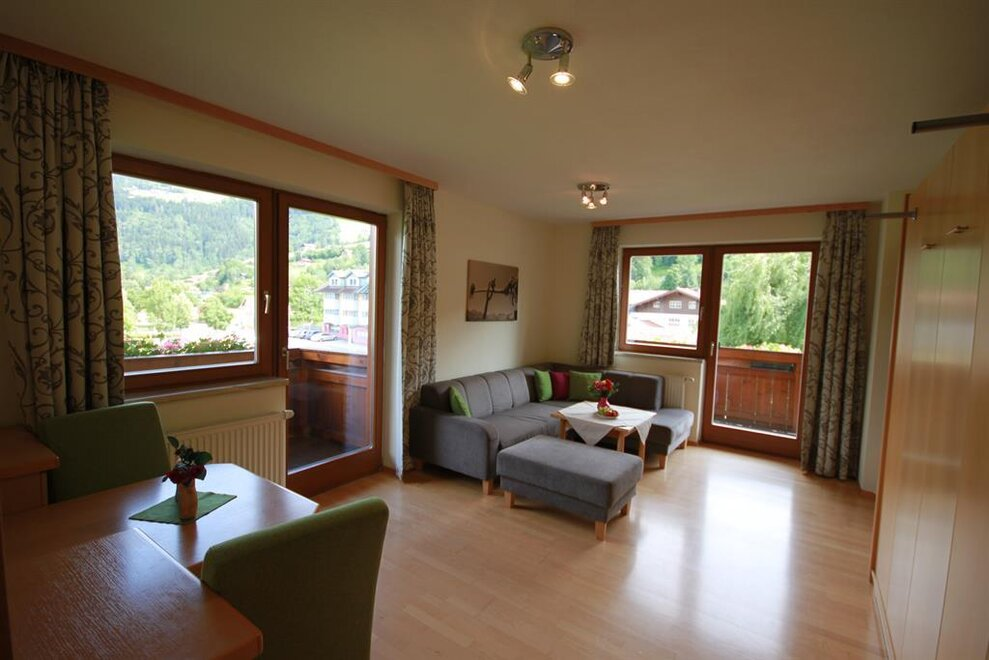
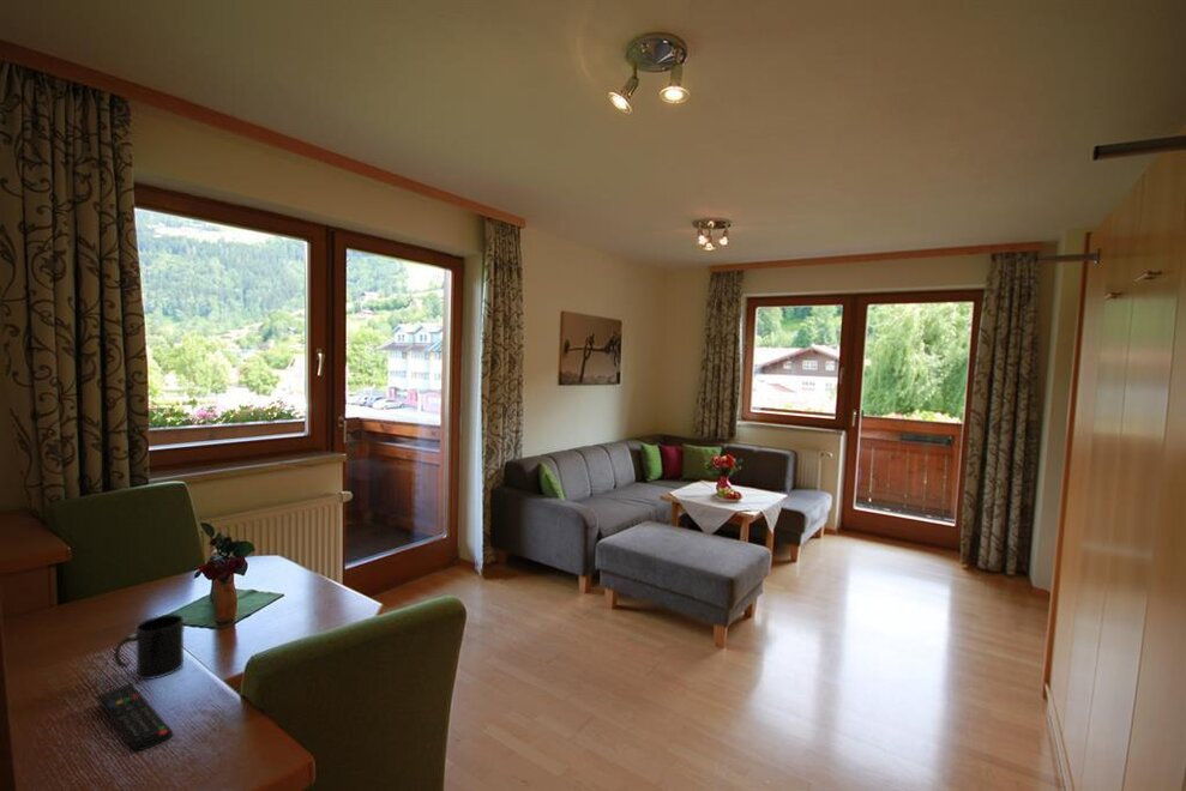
+ remote control (133, 717)
+ mug (150, 647)
